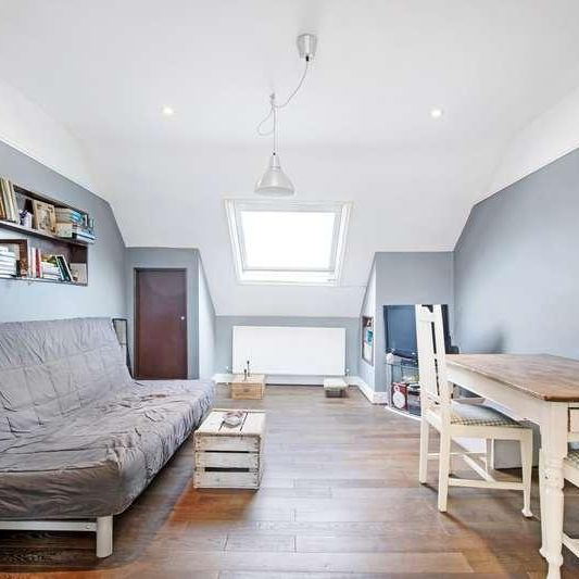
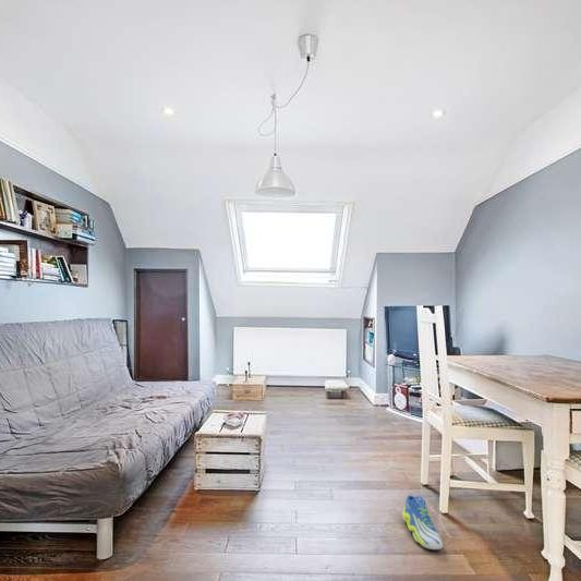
+ sneaker (420, 518)
